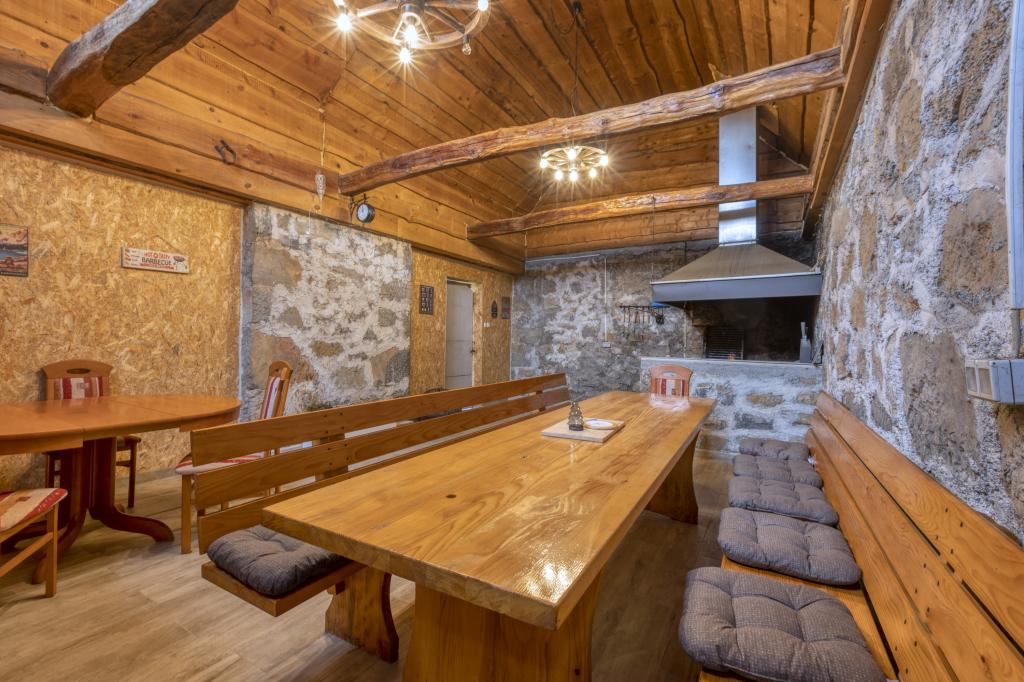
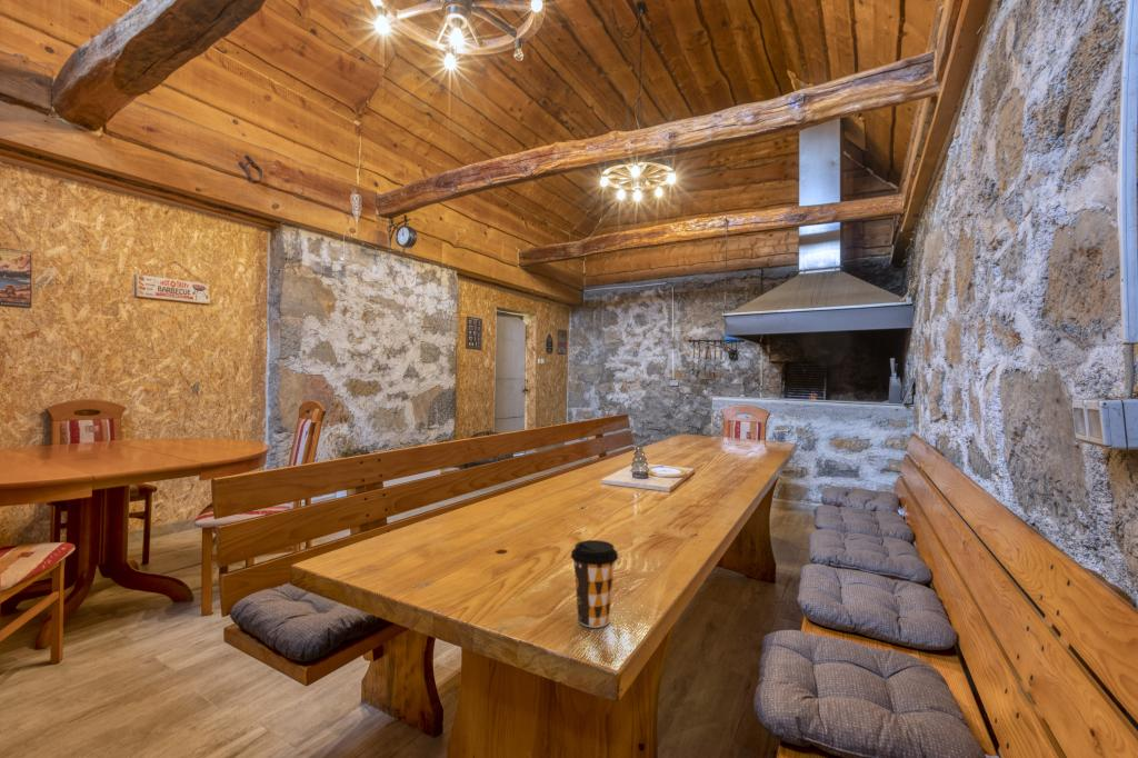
+ coffee cup (593, 582)
